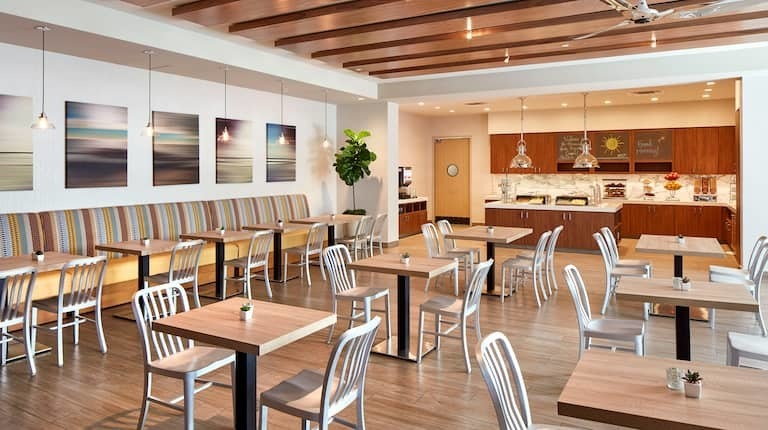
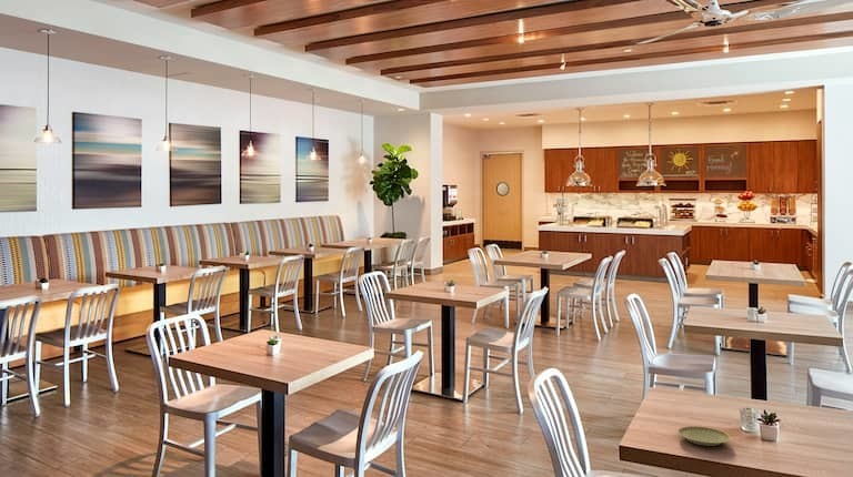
+ plate (703, 437)
